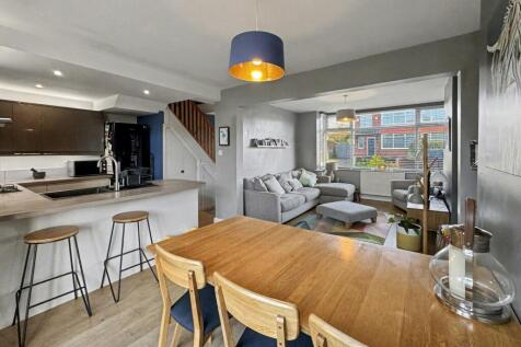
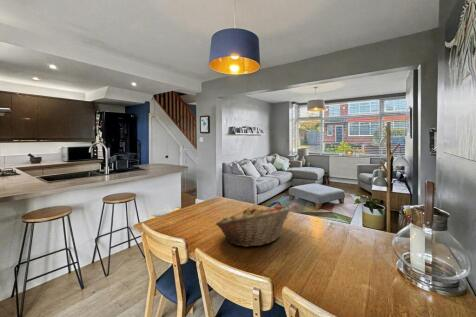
+ fruit basket (255, 221)
